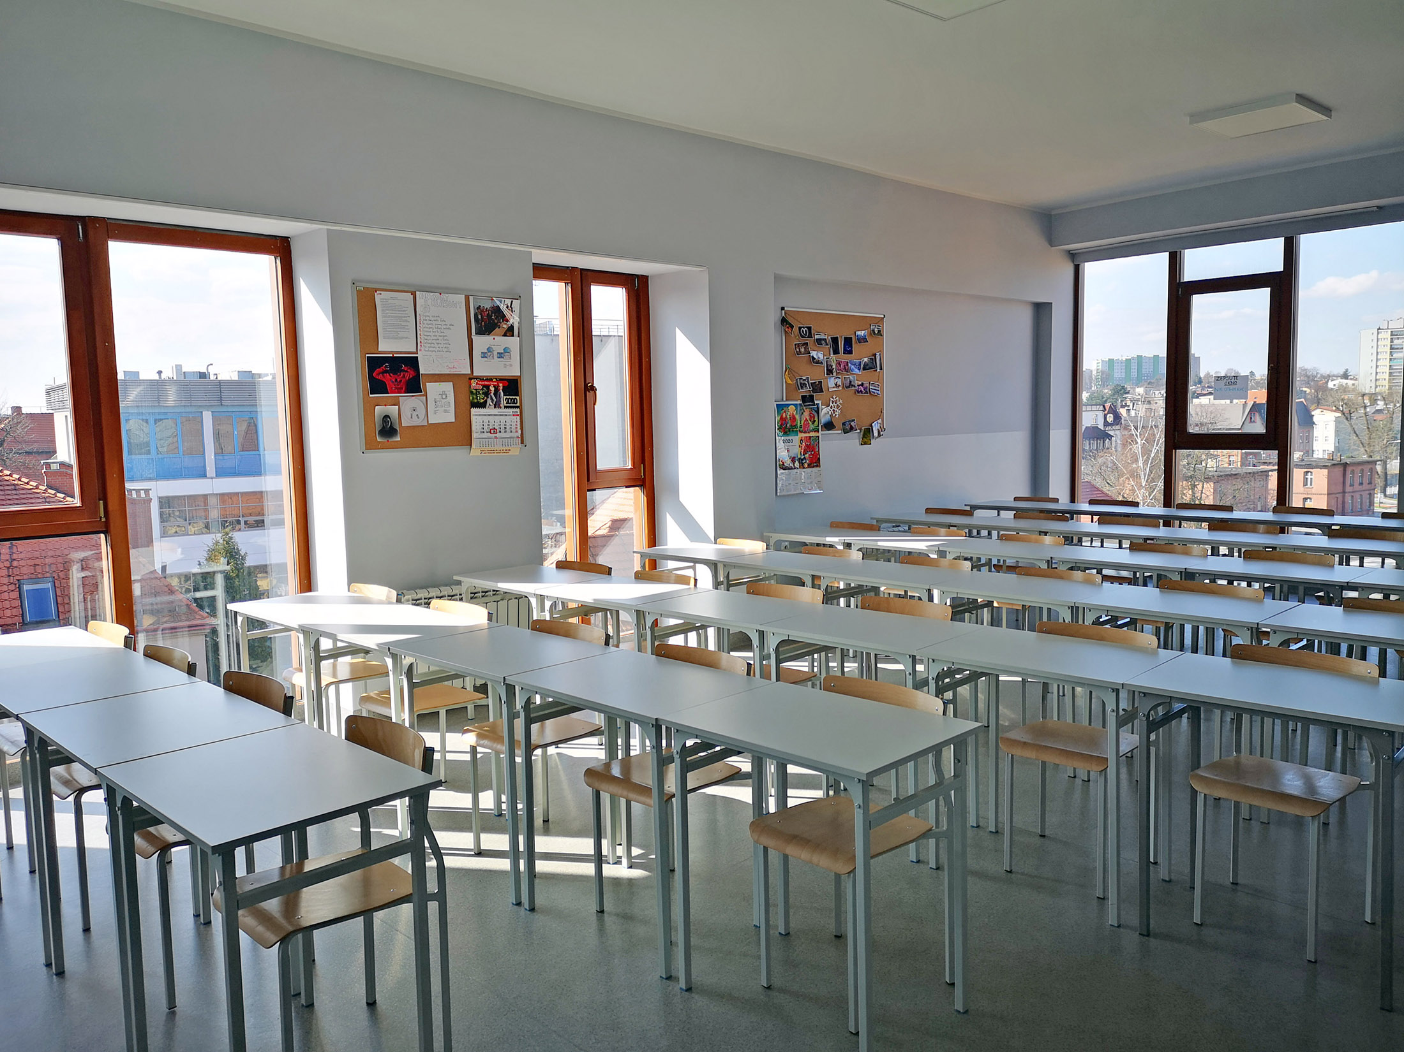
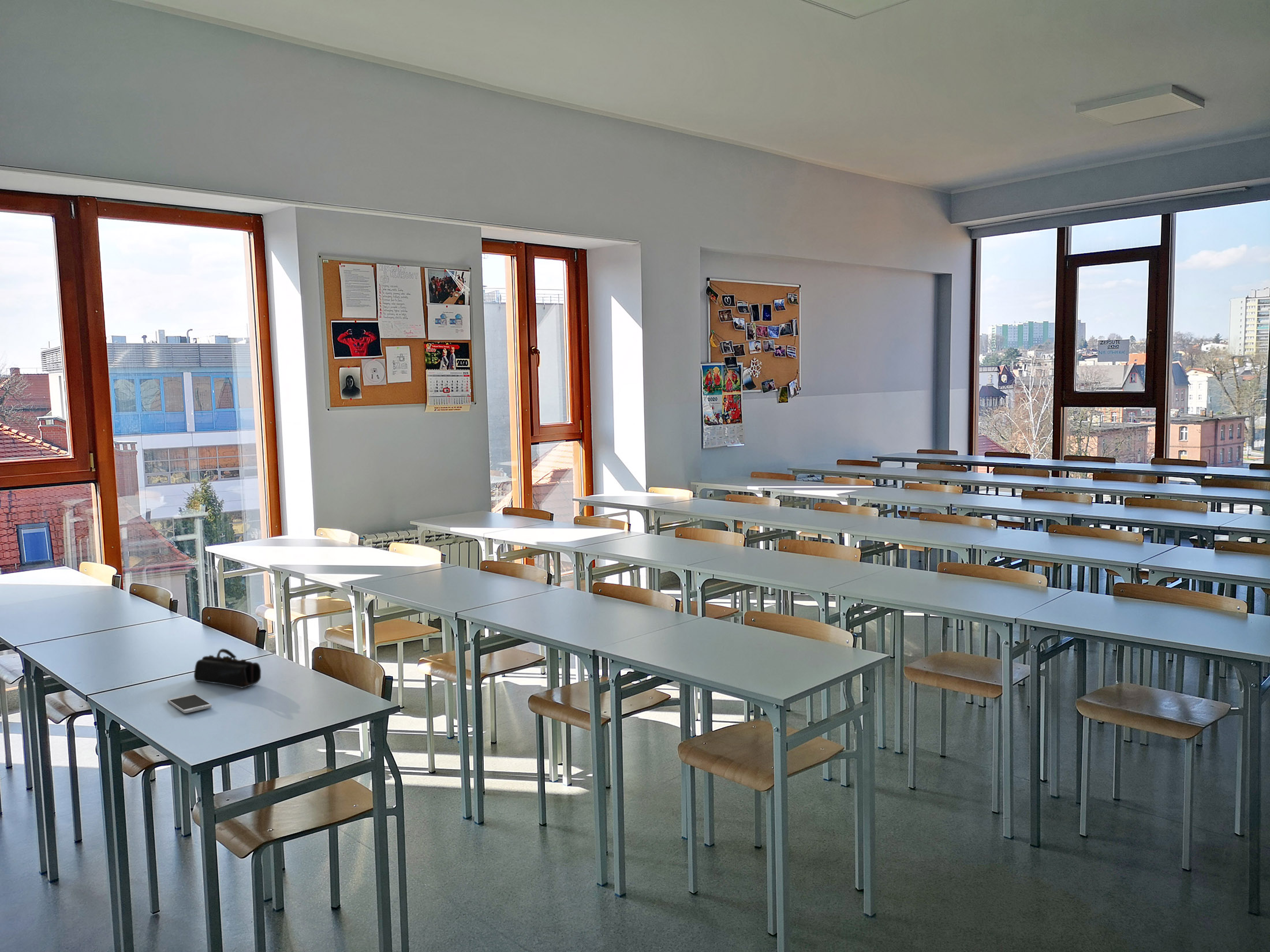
+ pencil case (227, 665)
+ smartphone (189, 703)
